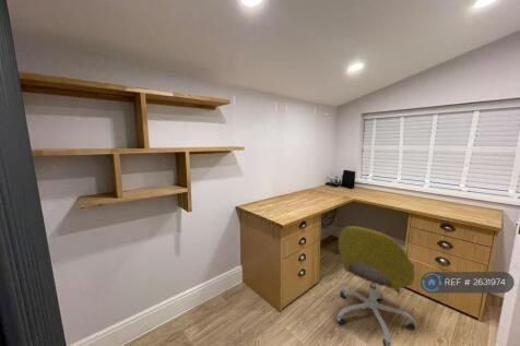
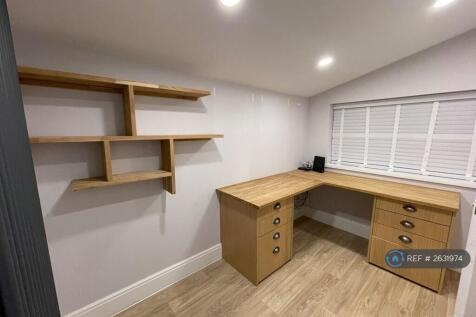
- office chair (375, 266)
